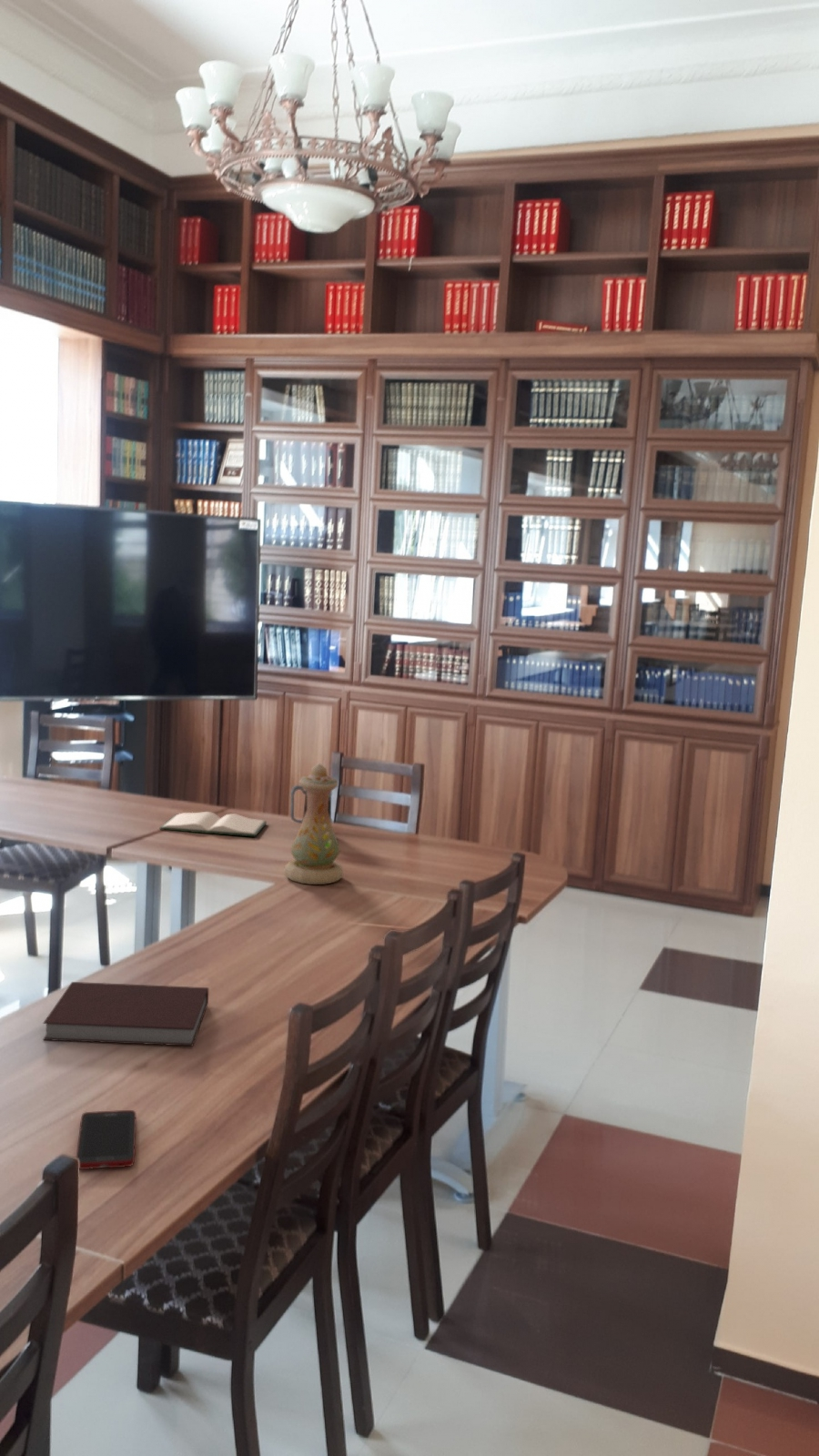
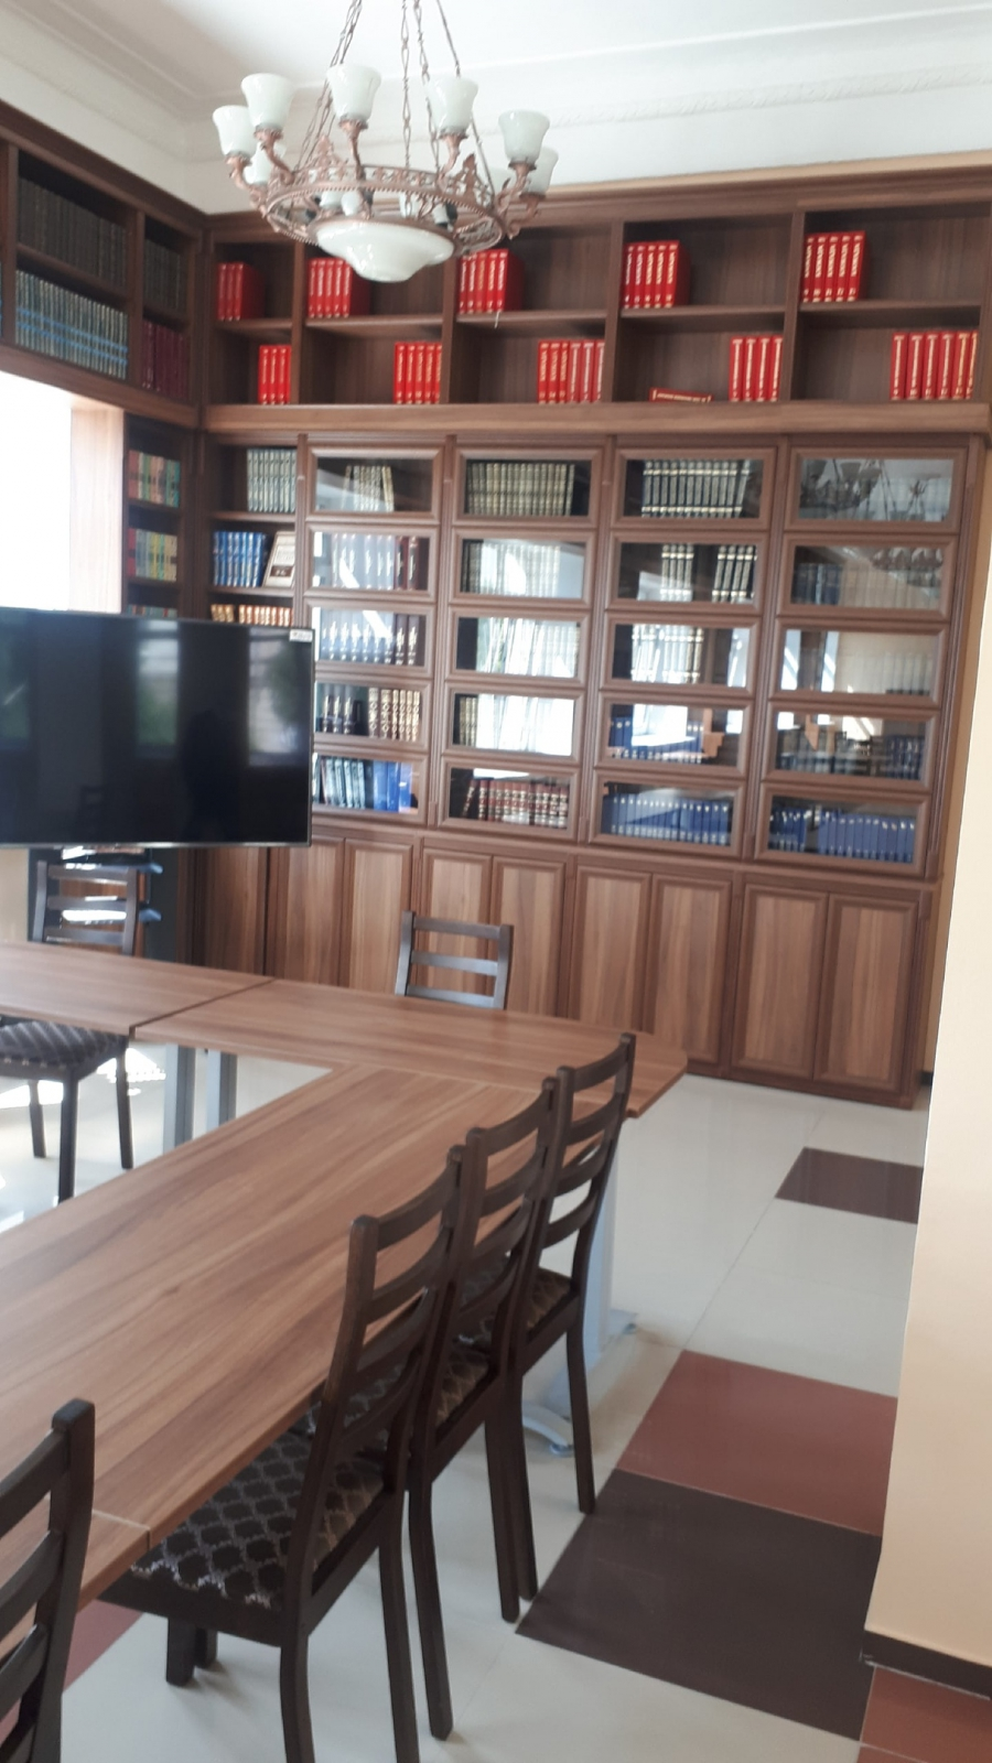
- mug (306, 810)
- cell phone (106, 1138)
- notebook (129, 1012)
- vase (316, 820)
- hardback book (214, 822)
